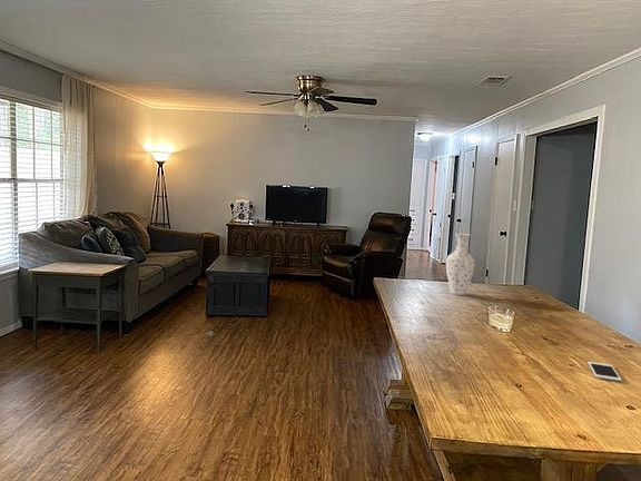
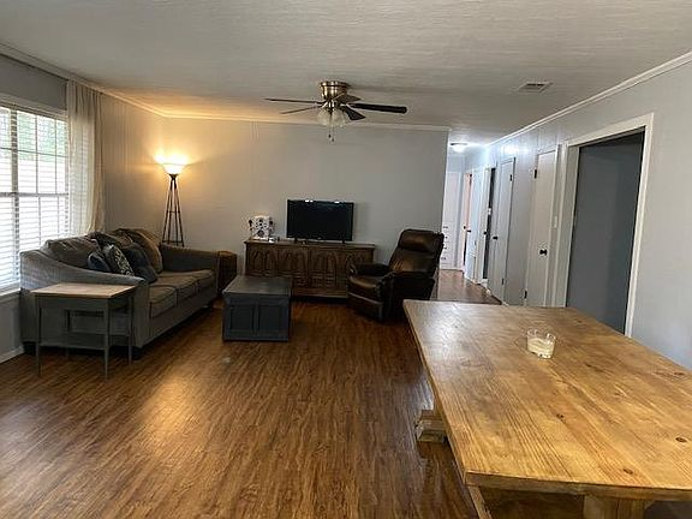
- cell phone (603, 371)
- vase (460, 264)
